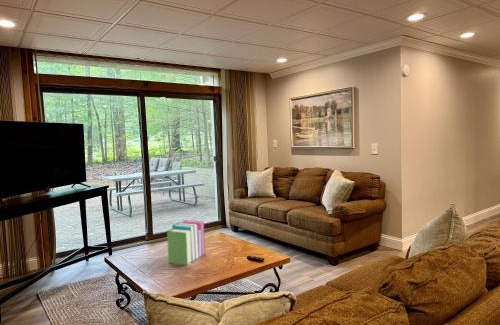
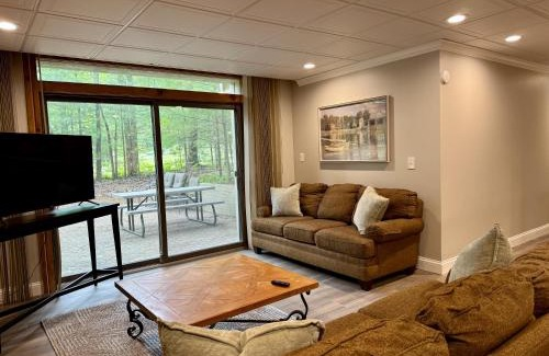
- books (186, 241)
